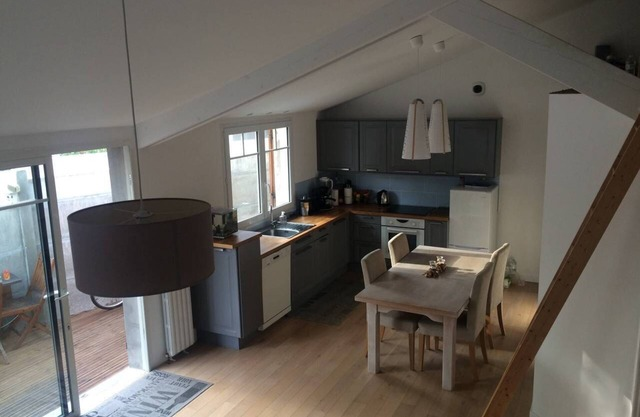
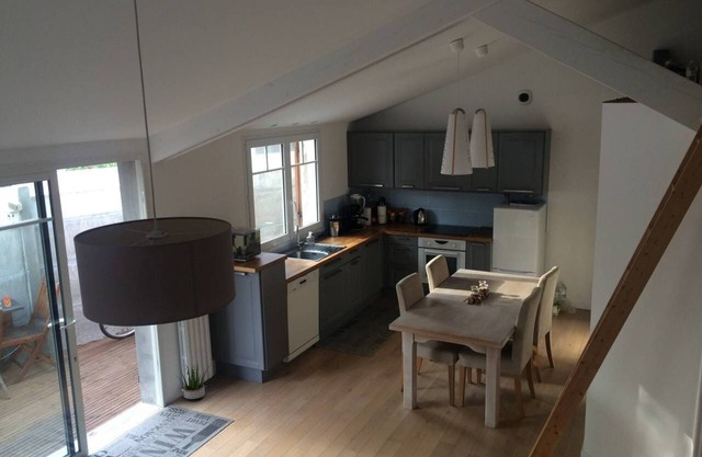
+ potted plant (193, 380)
